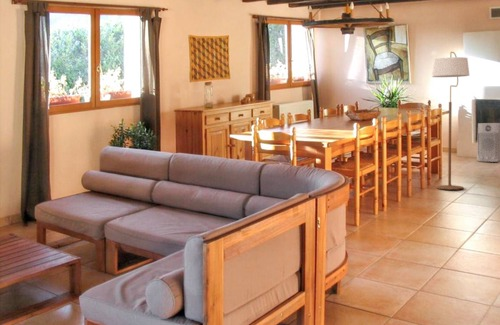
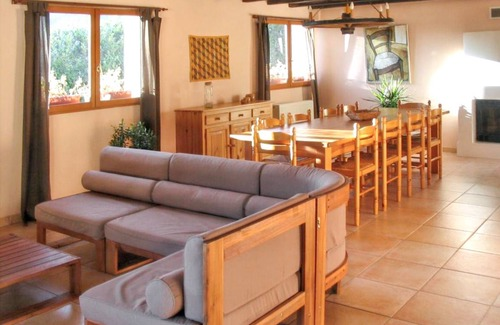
- floor lamp (450, 120)
- air purifier (489, 141)
